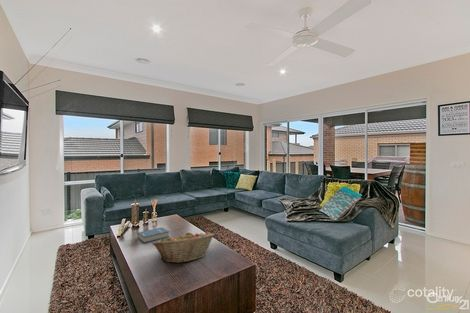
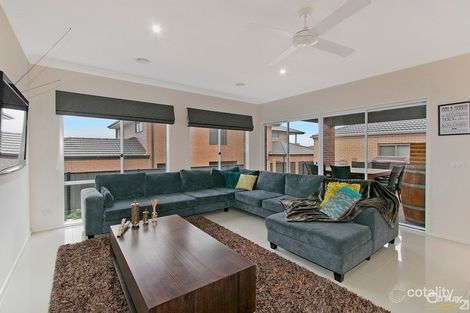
- fruit basket (184, 243)
- hardback book (153, 234)
